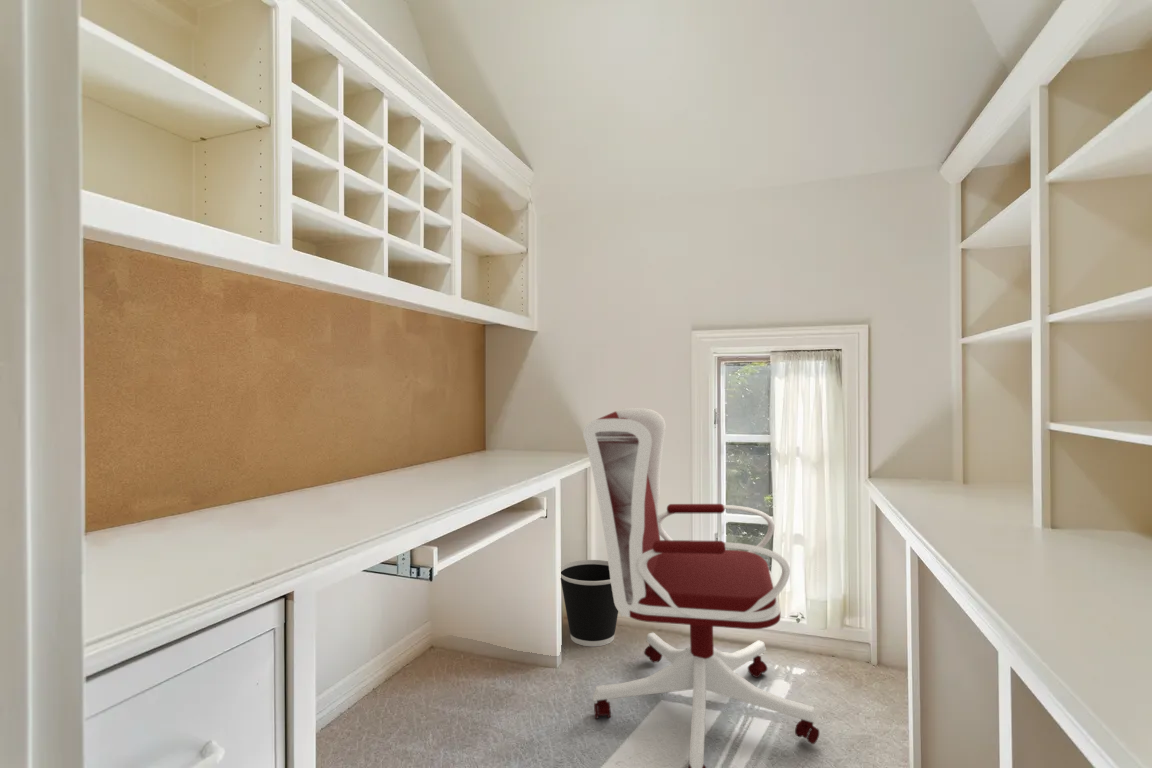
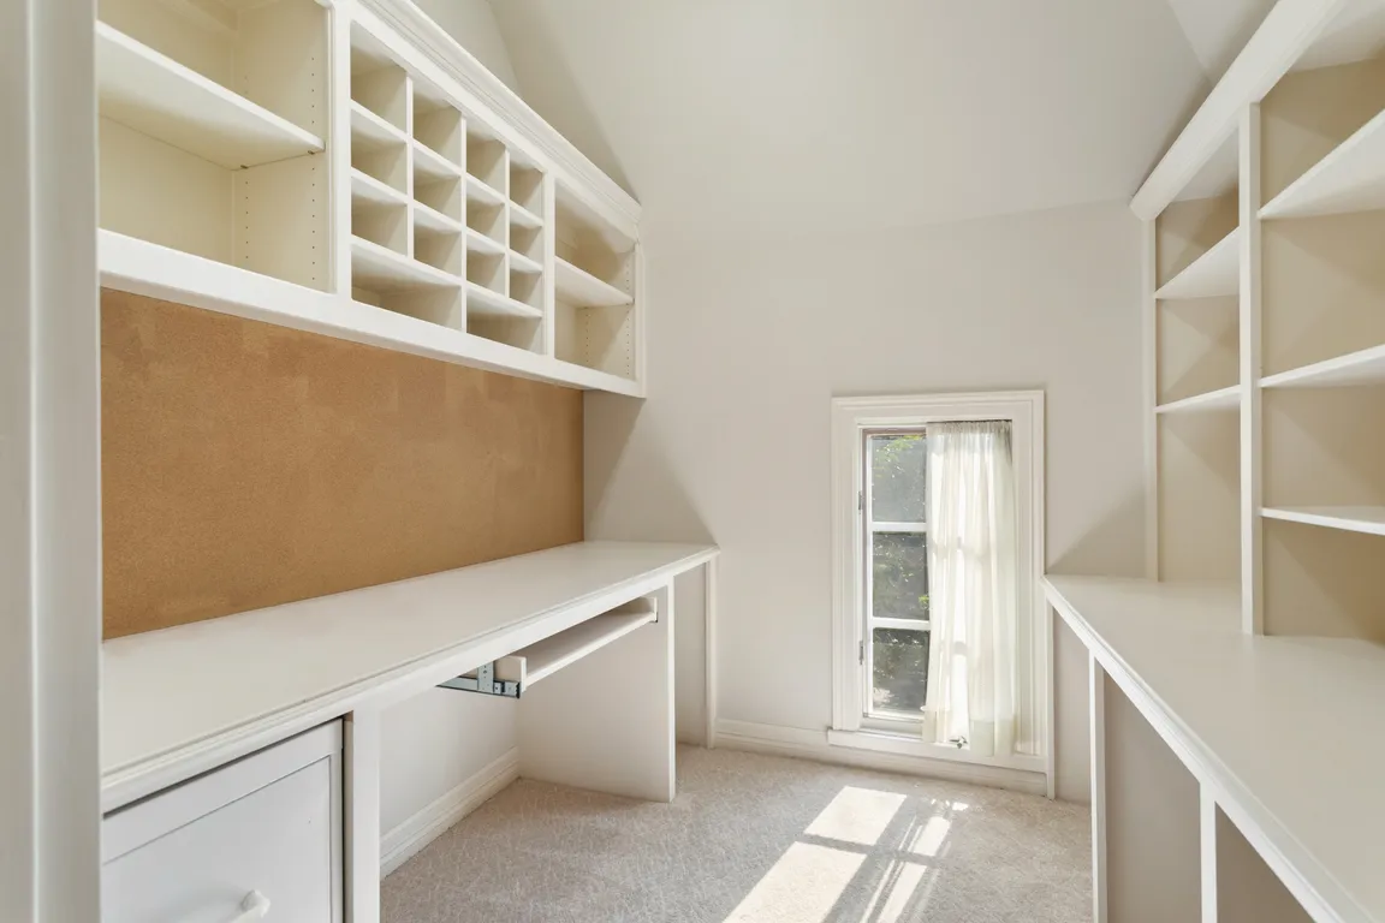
- wastebasket (592, 603)
- office chair (698, 560)
